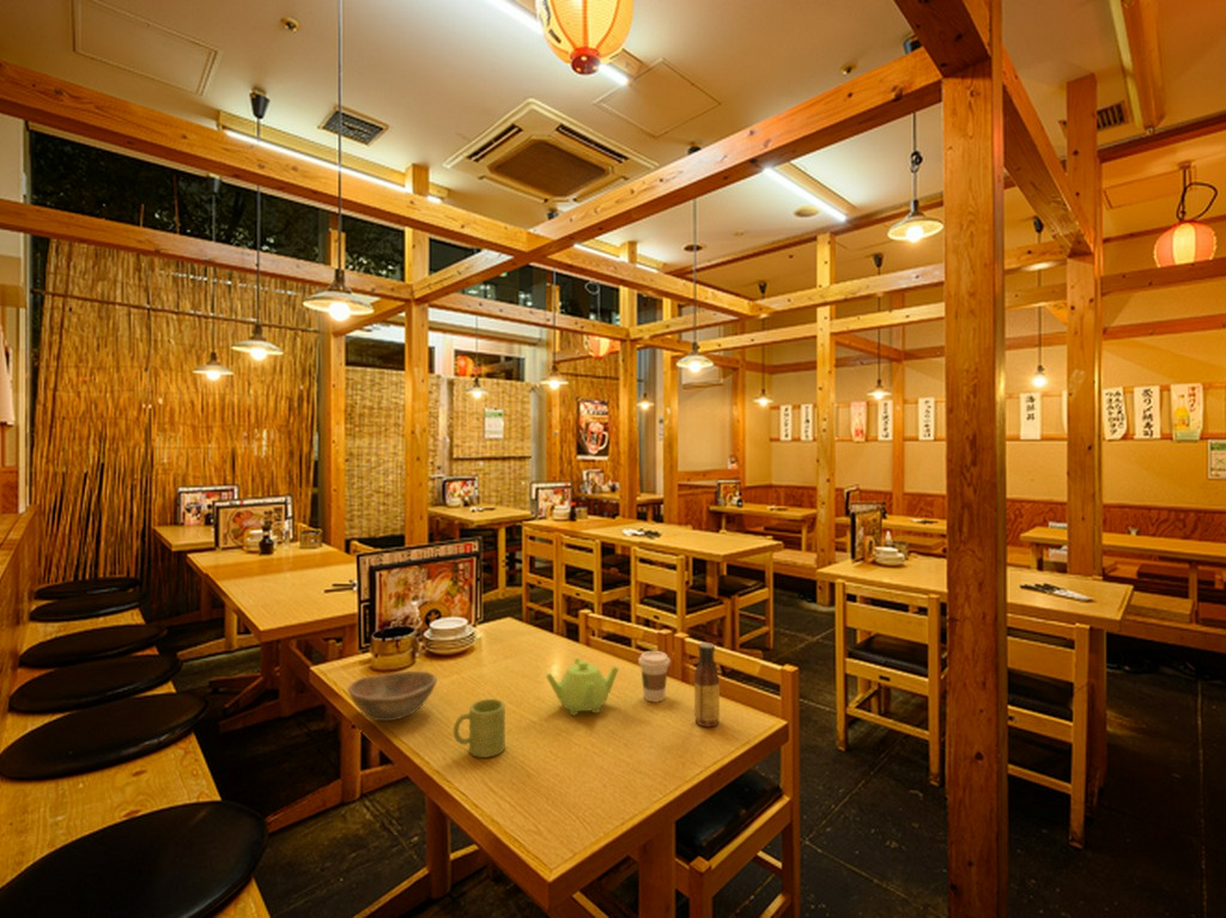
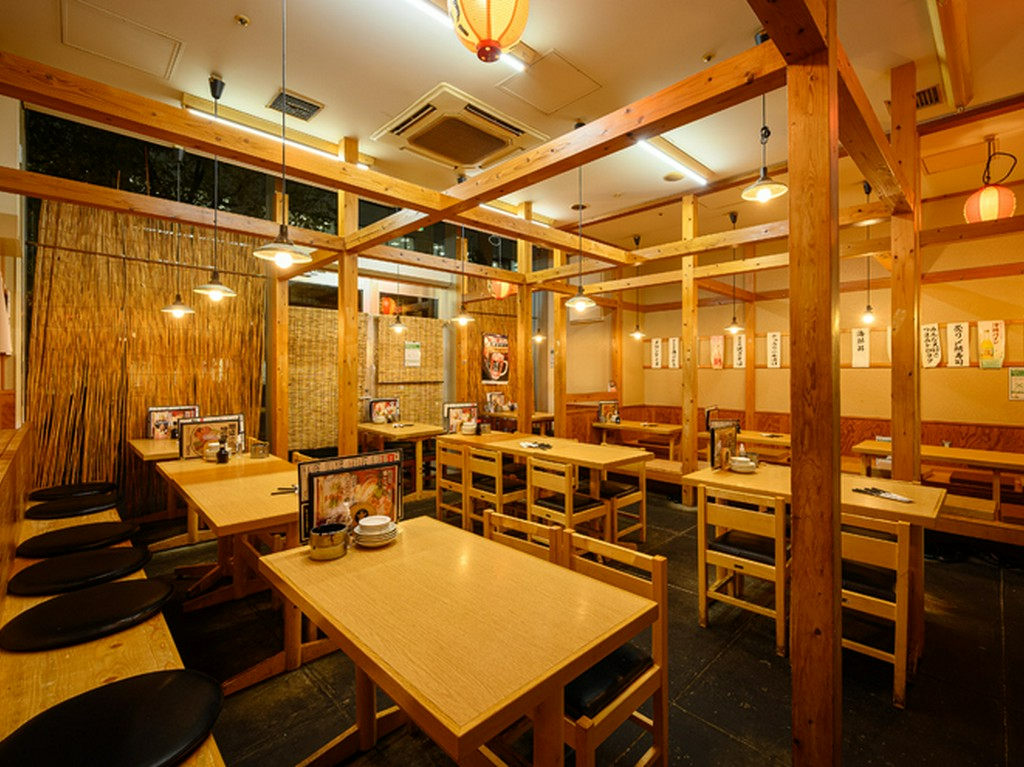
- coffee cup (654, 676)
- mug (479, 729)
- sauce bottle (706, 683)
- teapot (582, 685)
- bowl (393, 698)
